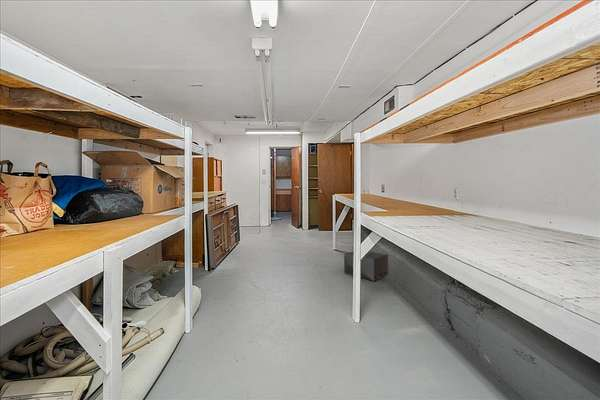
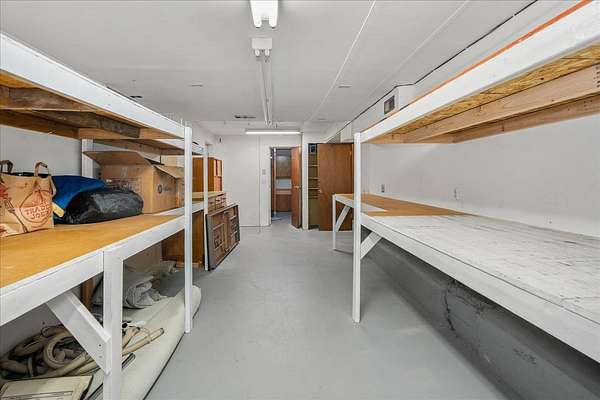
- storage box (365, 264)
